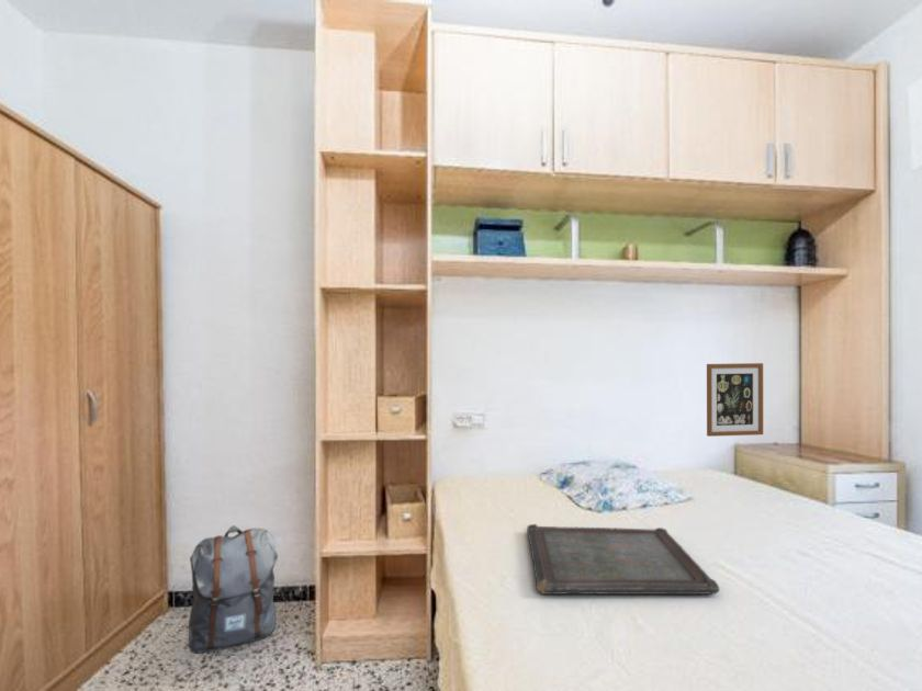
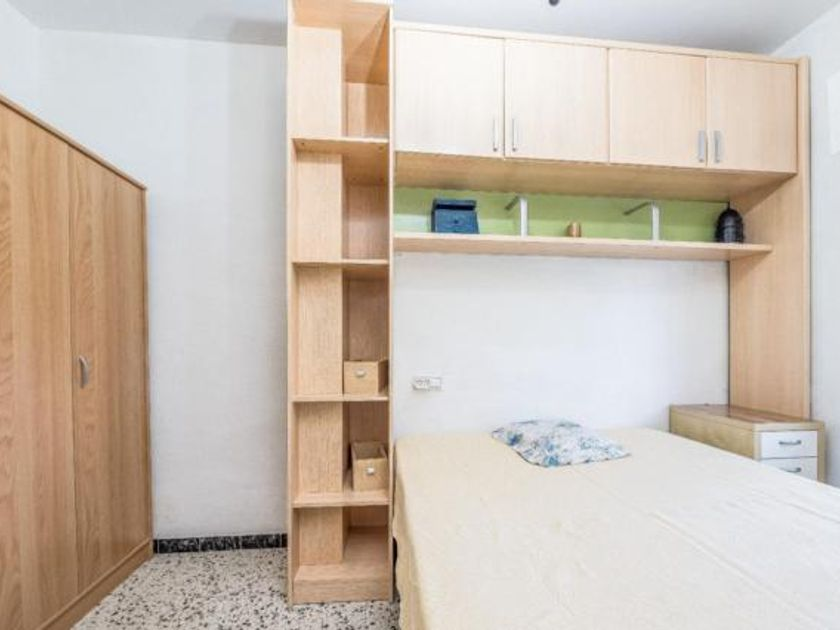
- wall art (734, 399)
- serving tray (609, 556)
- backpack (232, 581)
